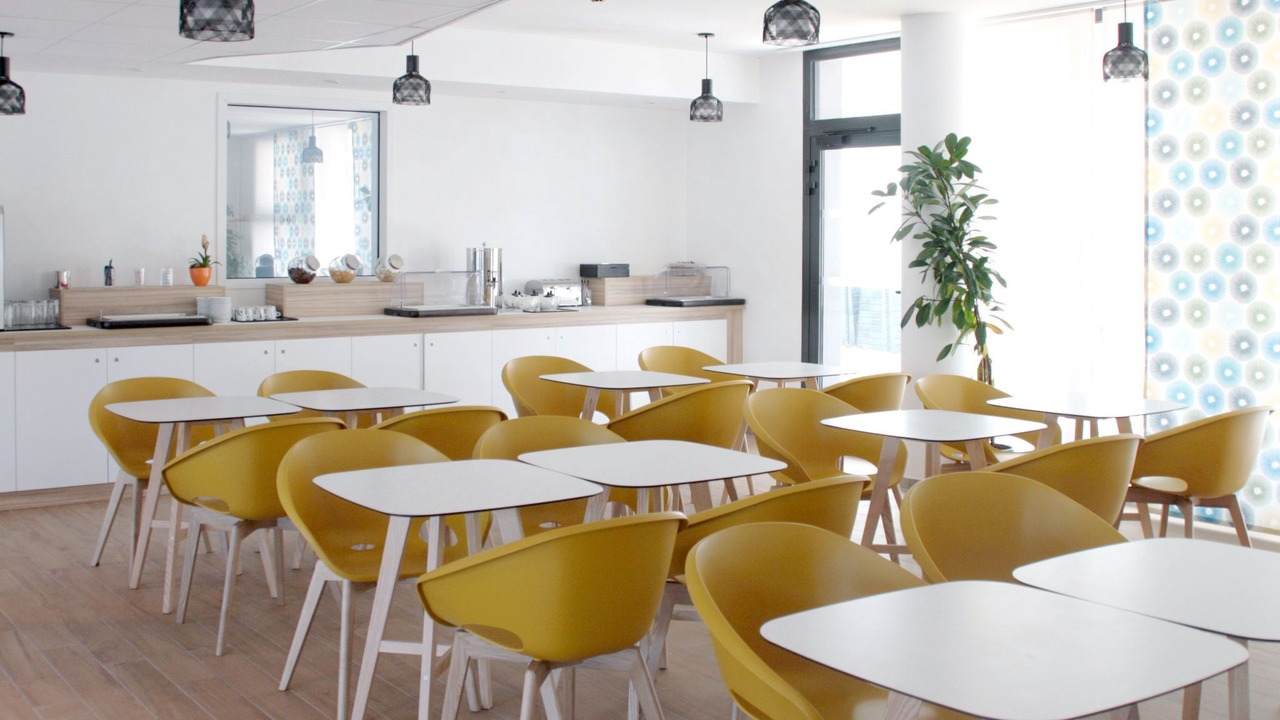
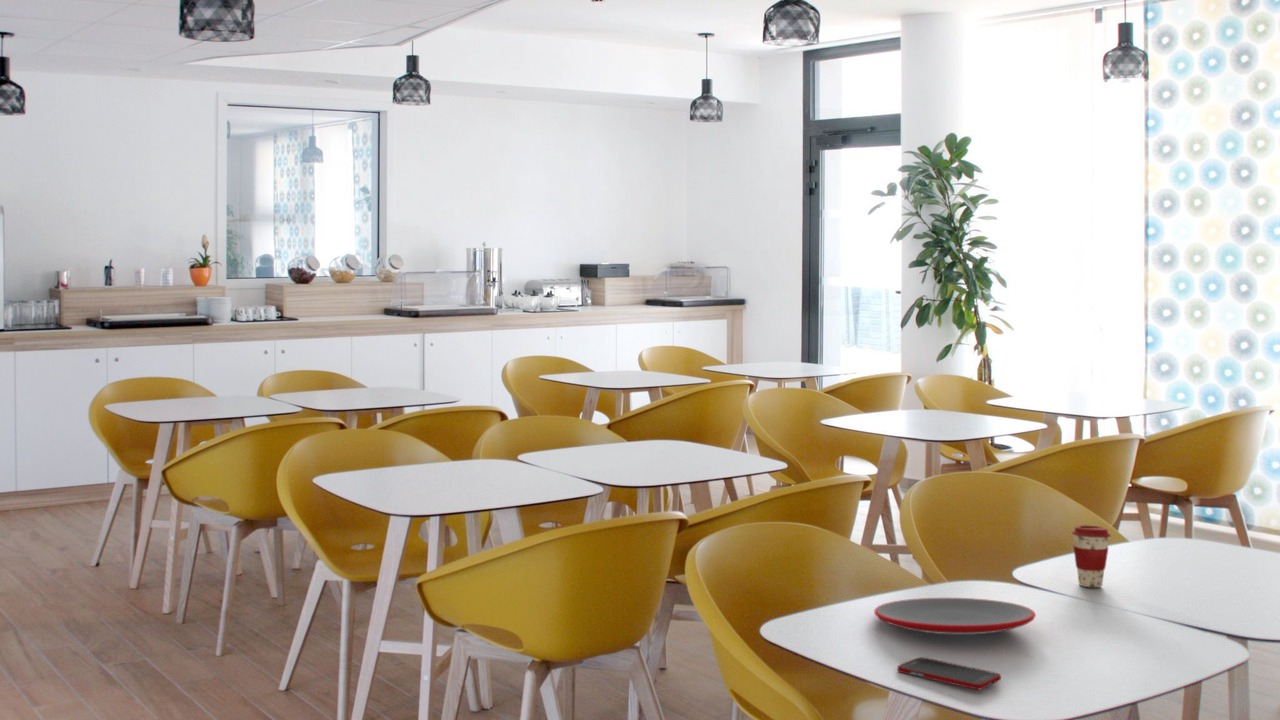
+ plate (953, 616)
+ cell phone (948, 673)
+ coffee cup (1090, 556)
